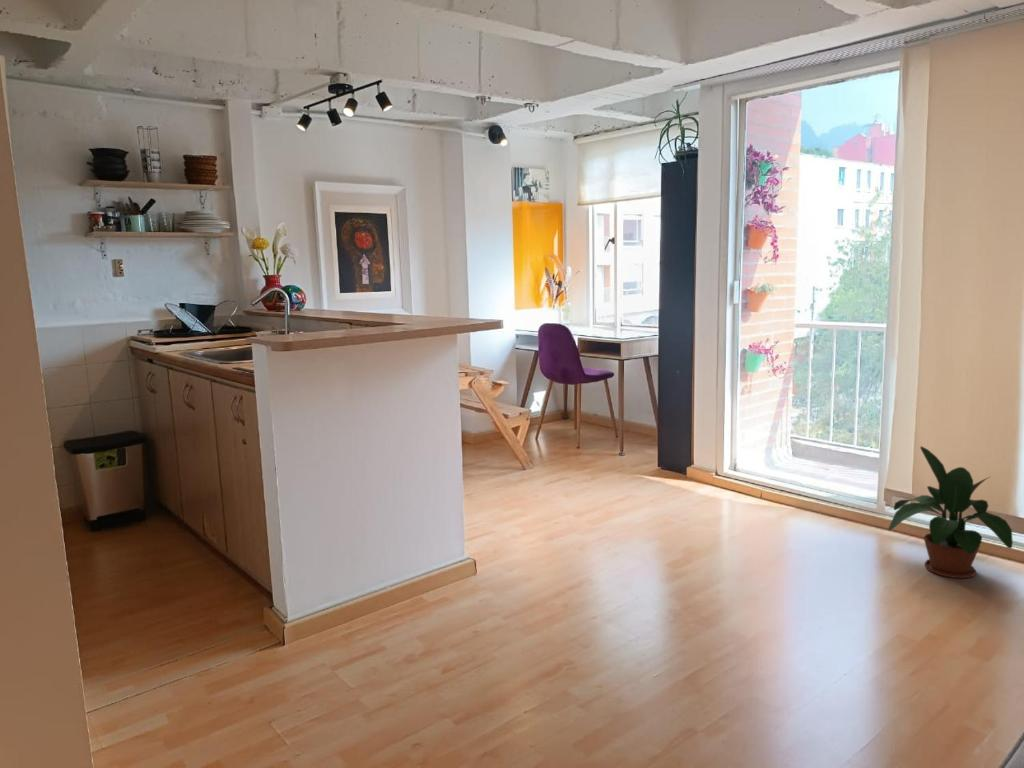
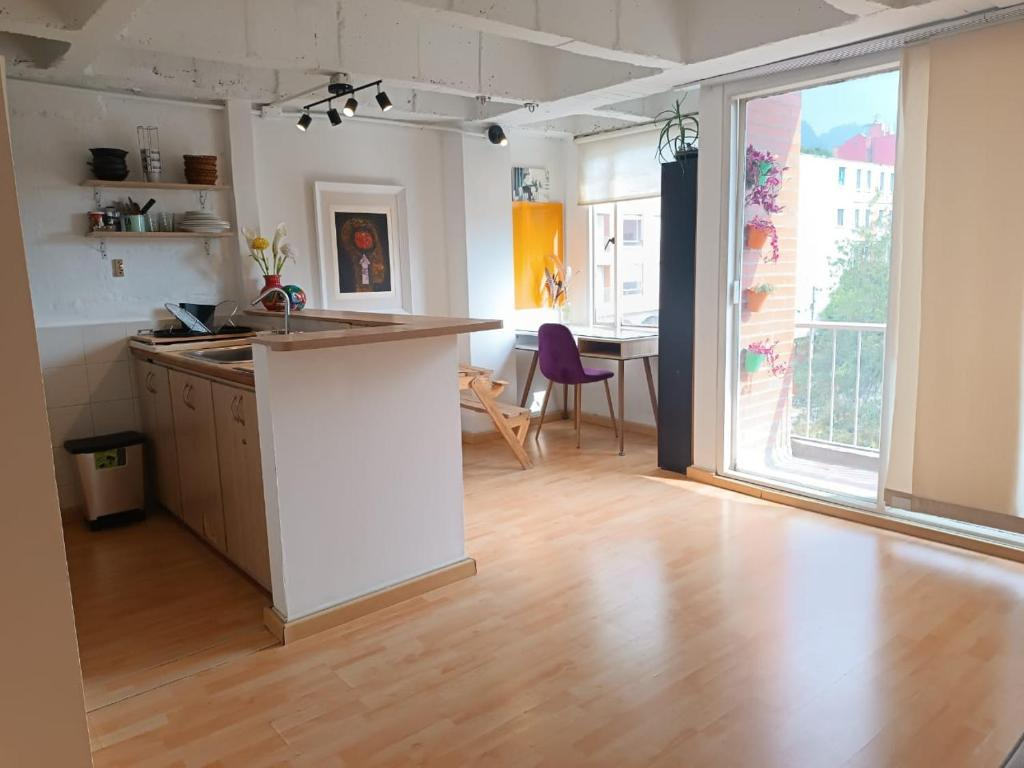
- potted plant (953, 509)
